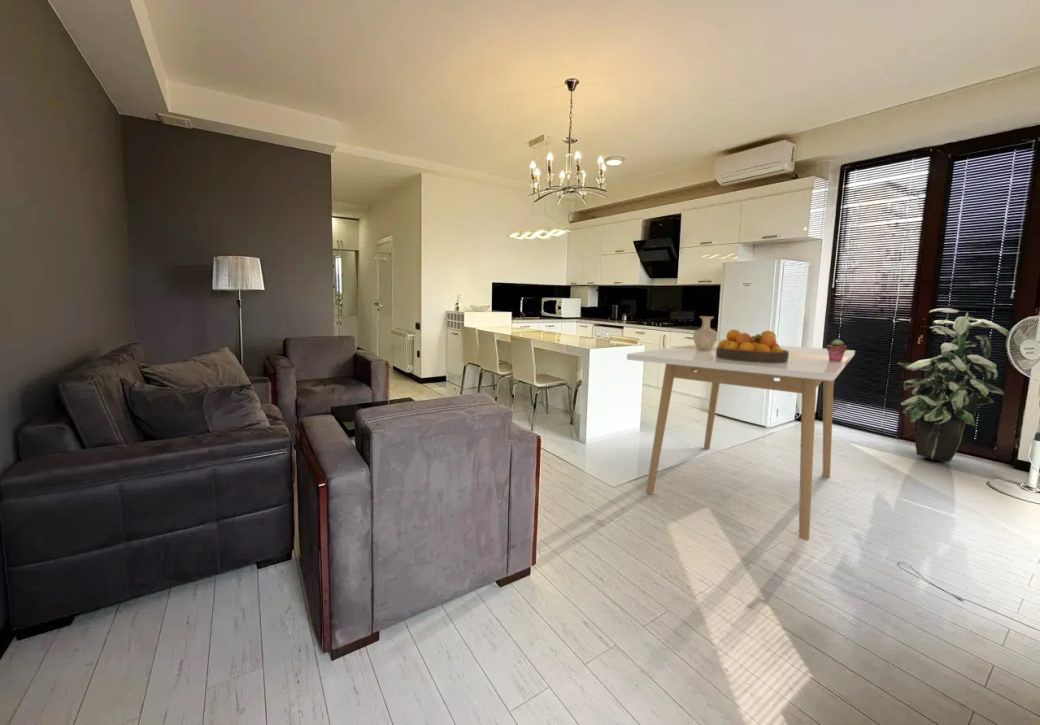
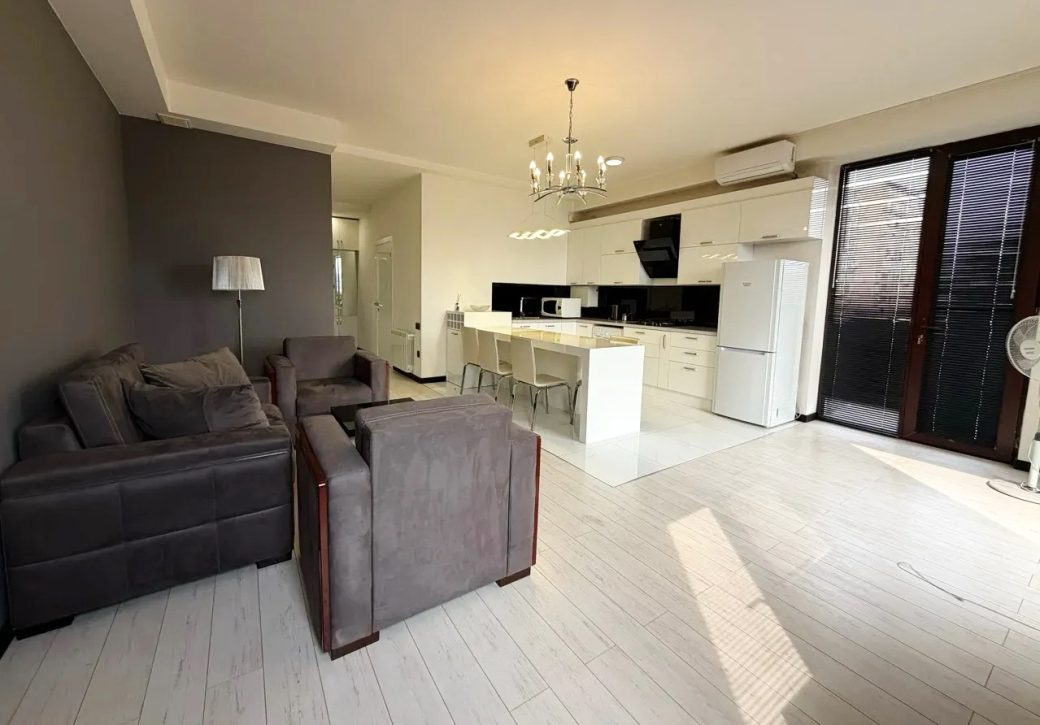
- fruit bowl (752, 344)
- vase (705, 333)
- potted succulent (836, 349)
- dining table (753, 387)
- indoor plant (944, 385)
